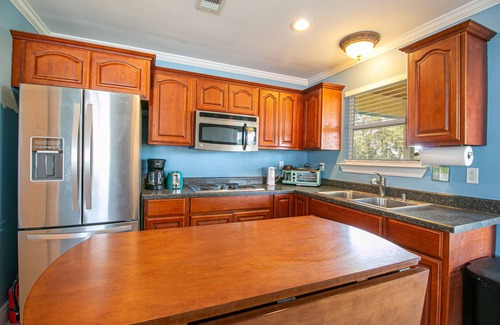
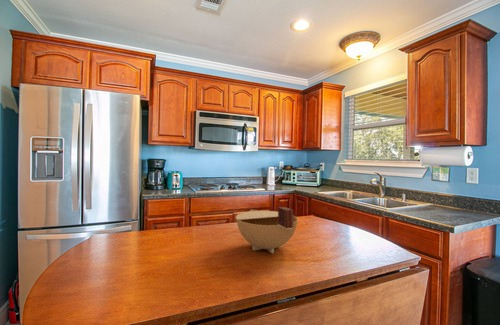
+ bowl (267, 225)
